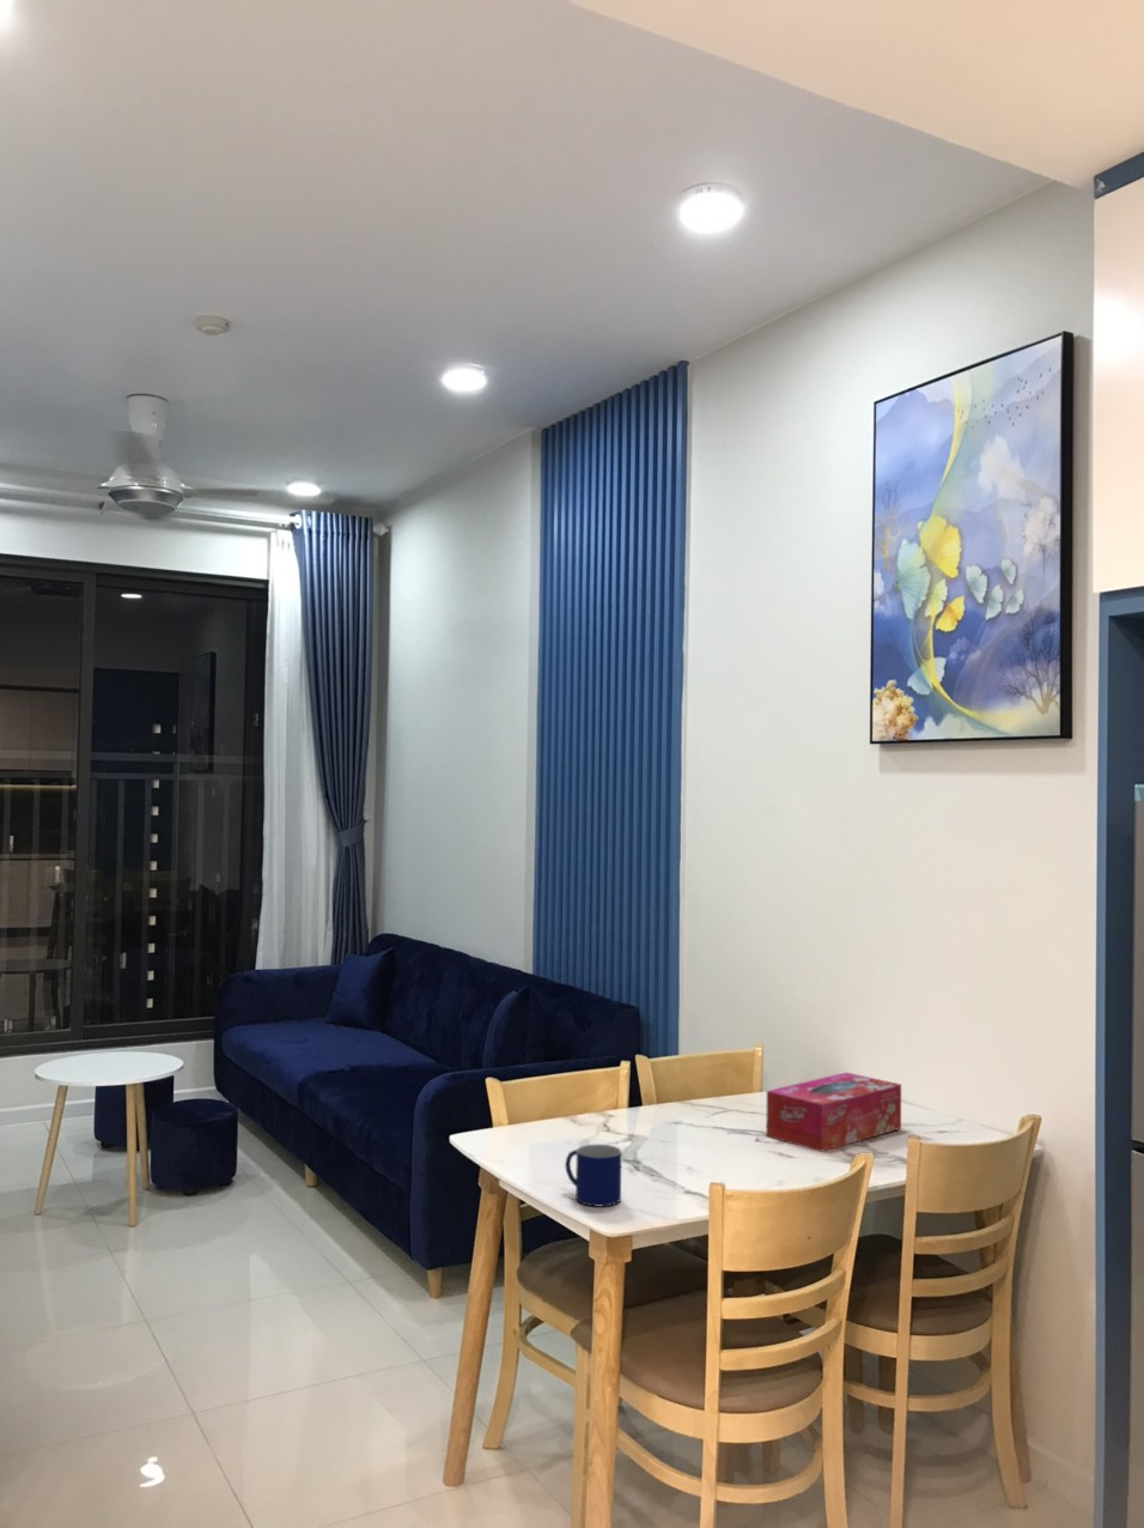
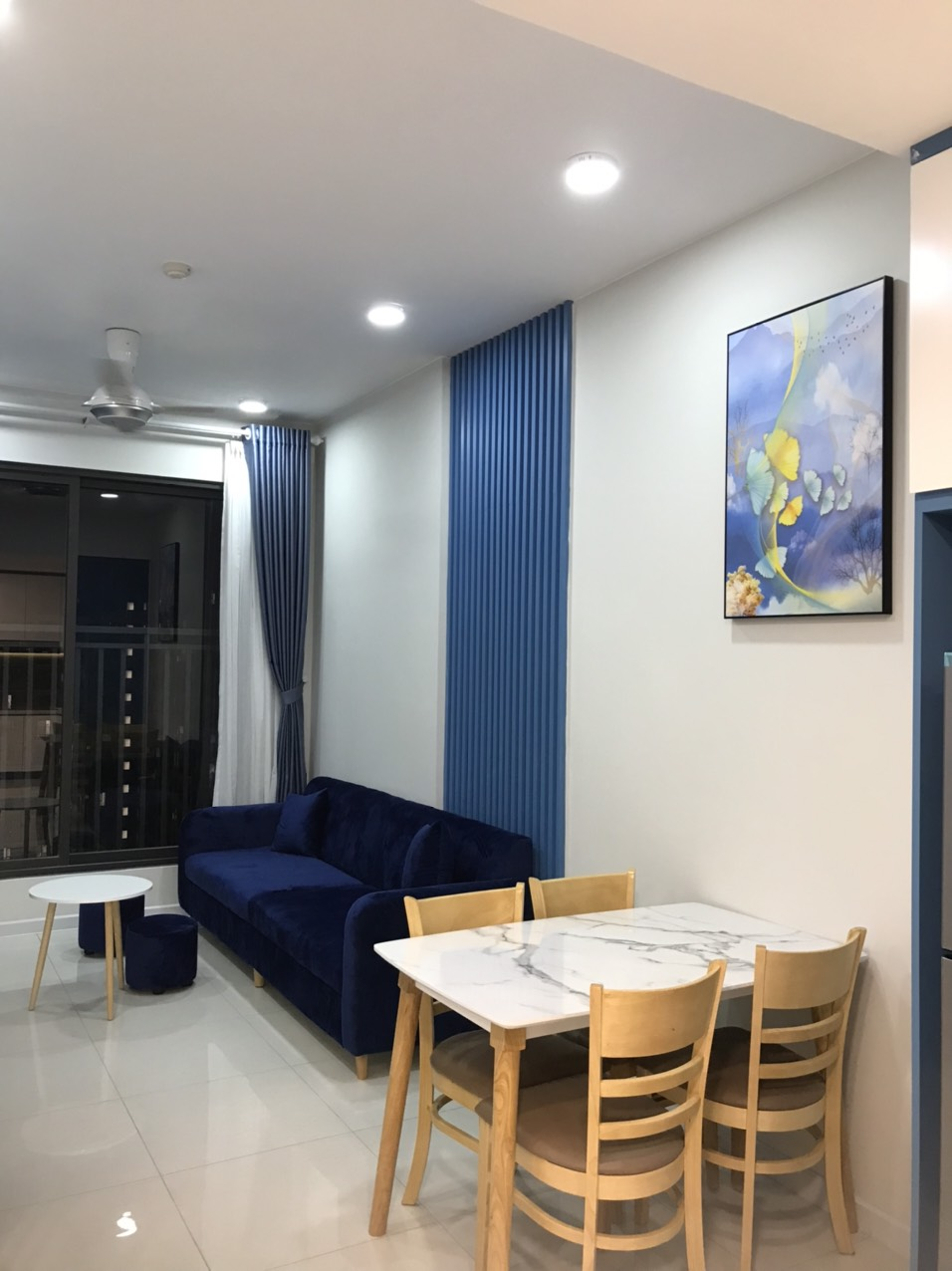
- tissue box (834, 1108)
- mug (590, 1172)
